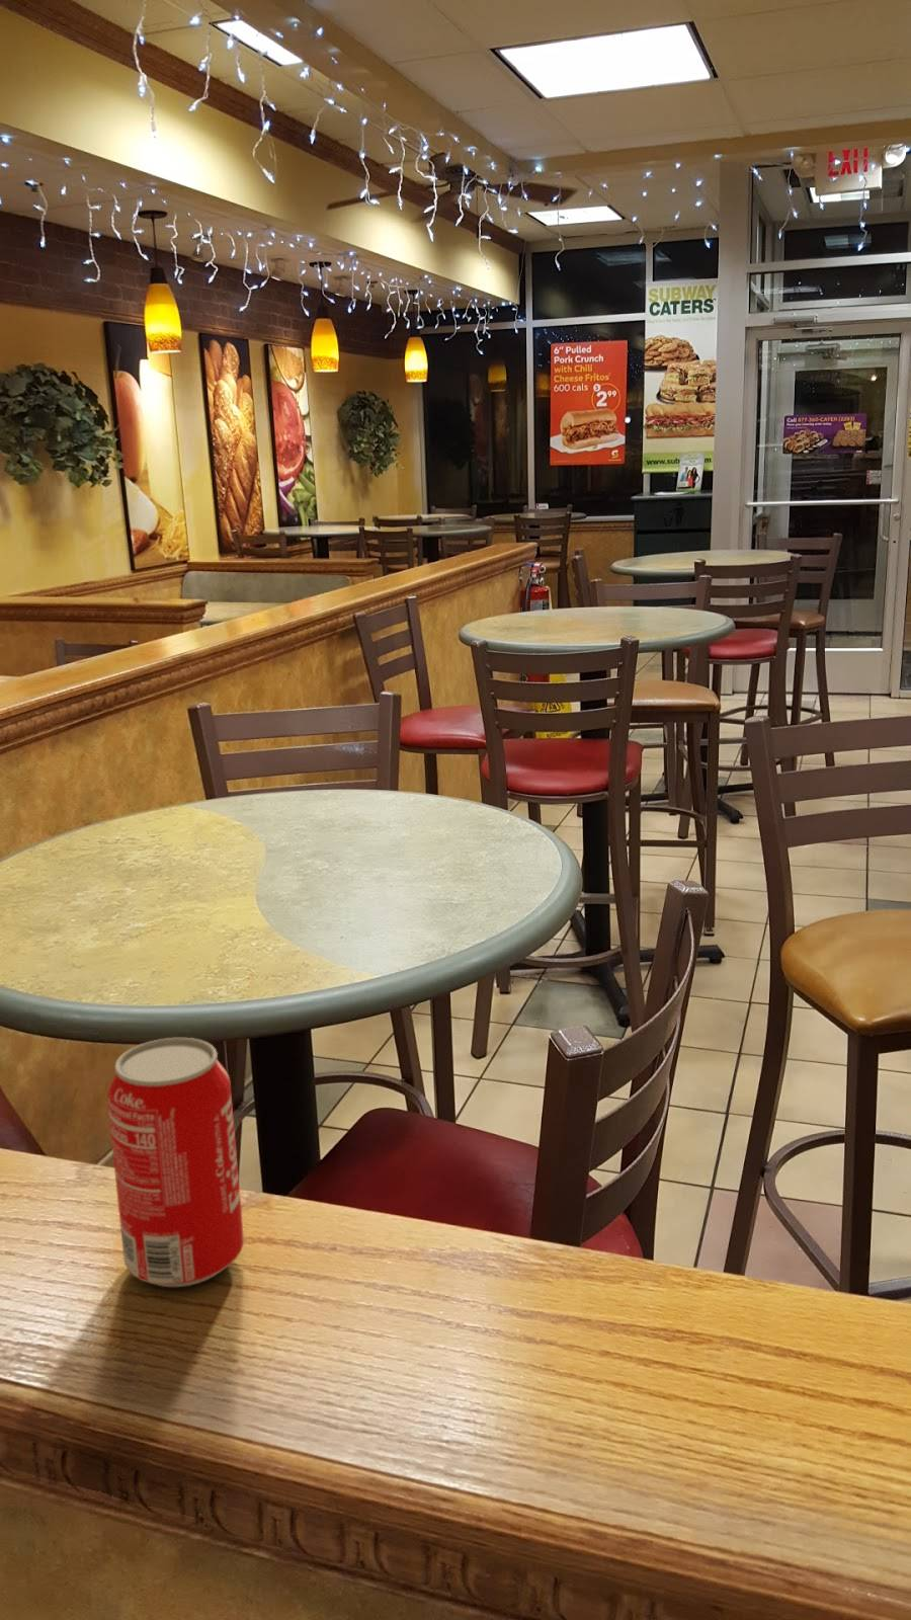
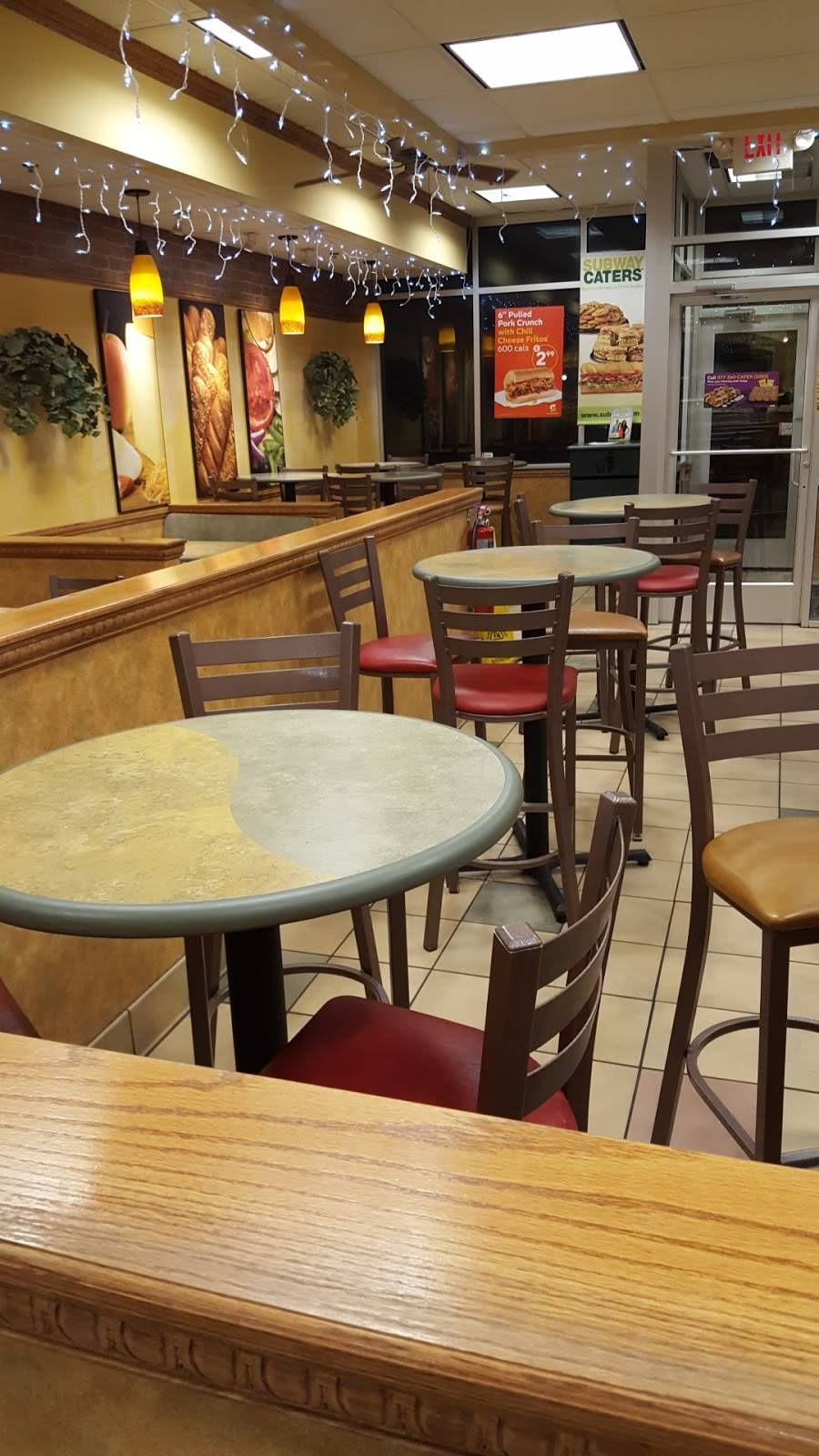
- beverage can (176, 1160)
